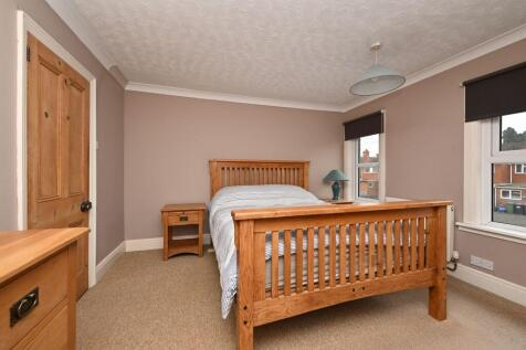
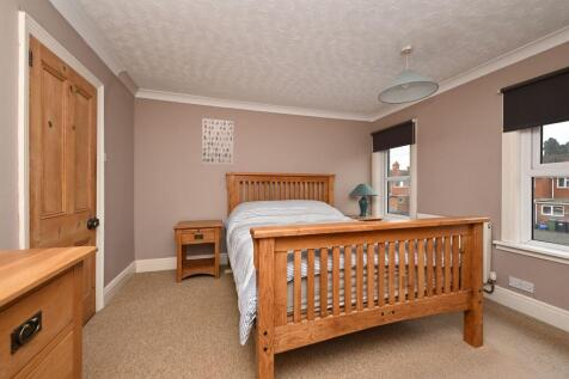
+ wall art (218, 142)
